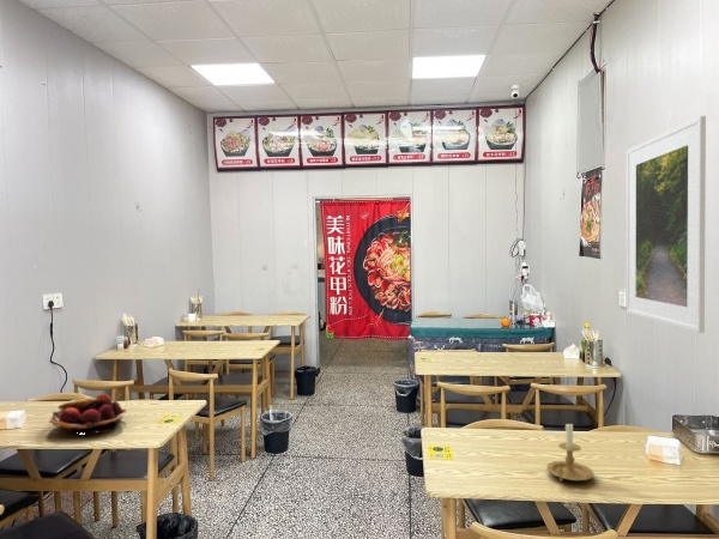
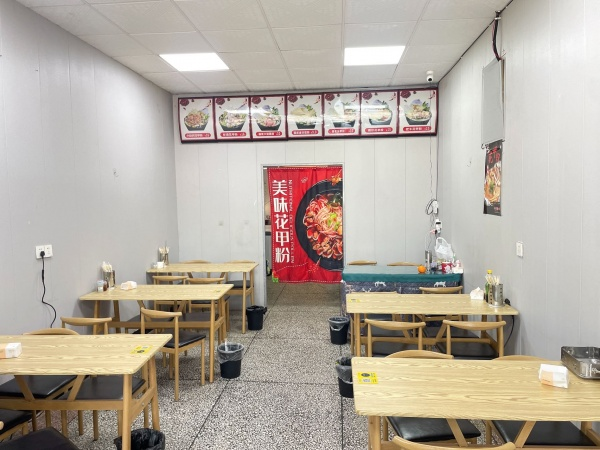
- fruit basket (89, 412)
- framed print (659, 229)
- candle holder (568, 449)
